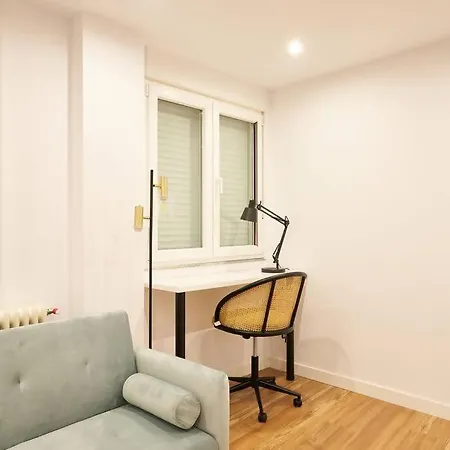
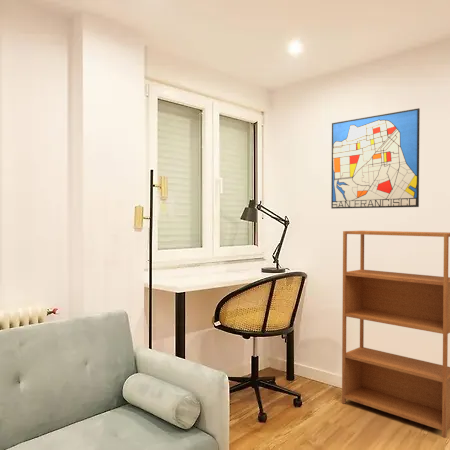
+ bookshelf (398, 322)
+ wall art (372, 162)
